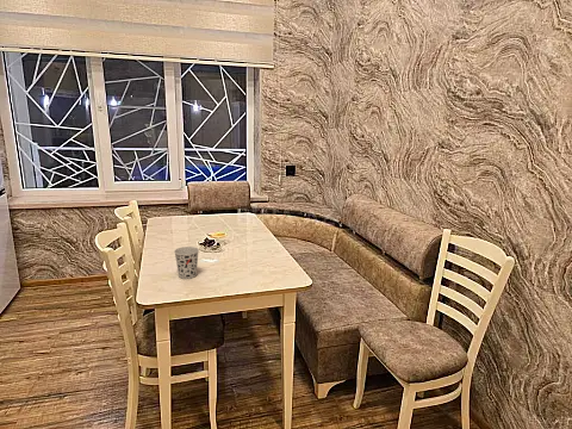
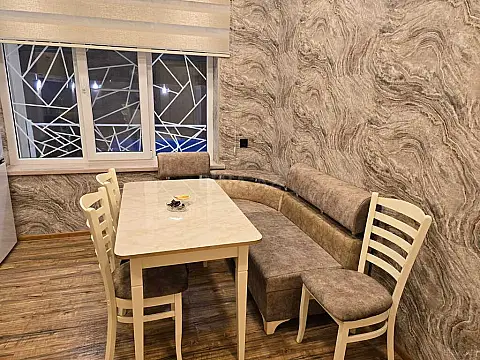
- cup (187, 262)
